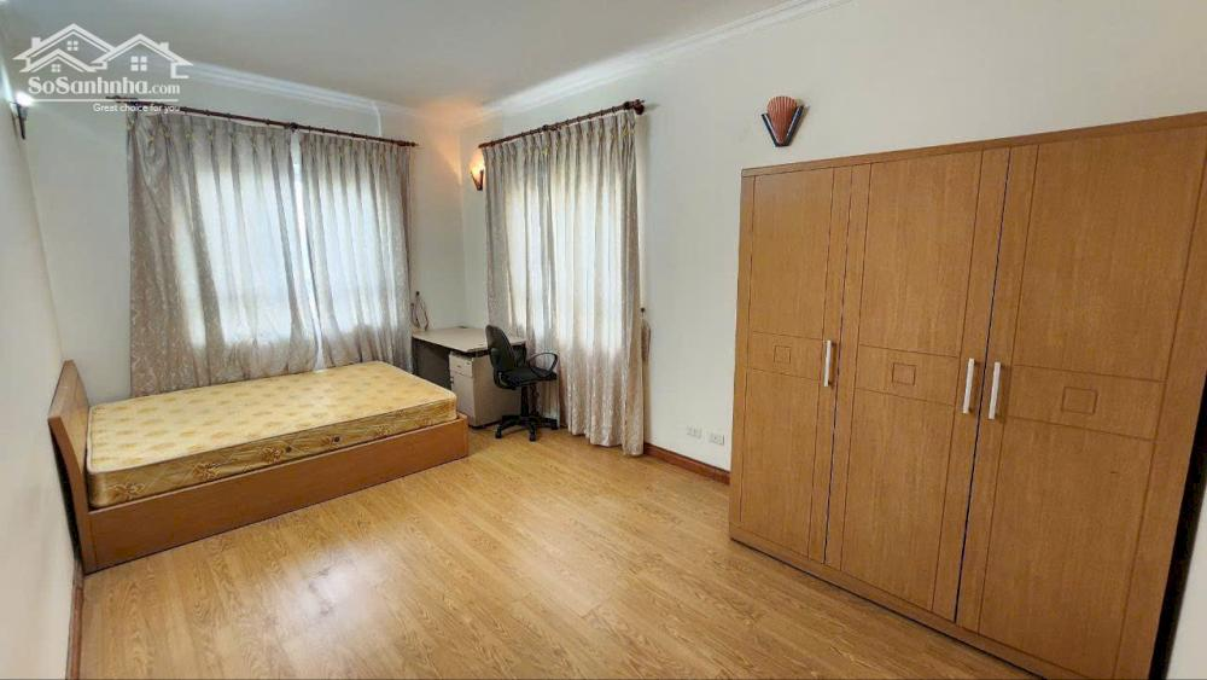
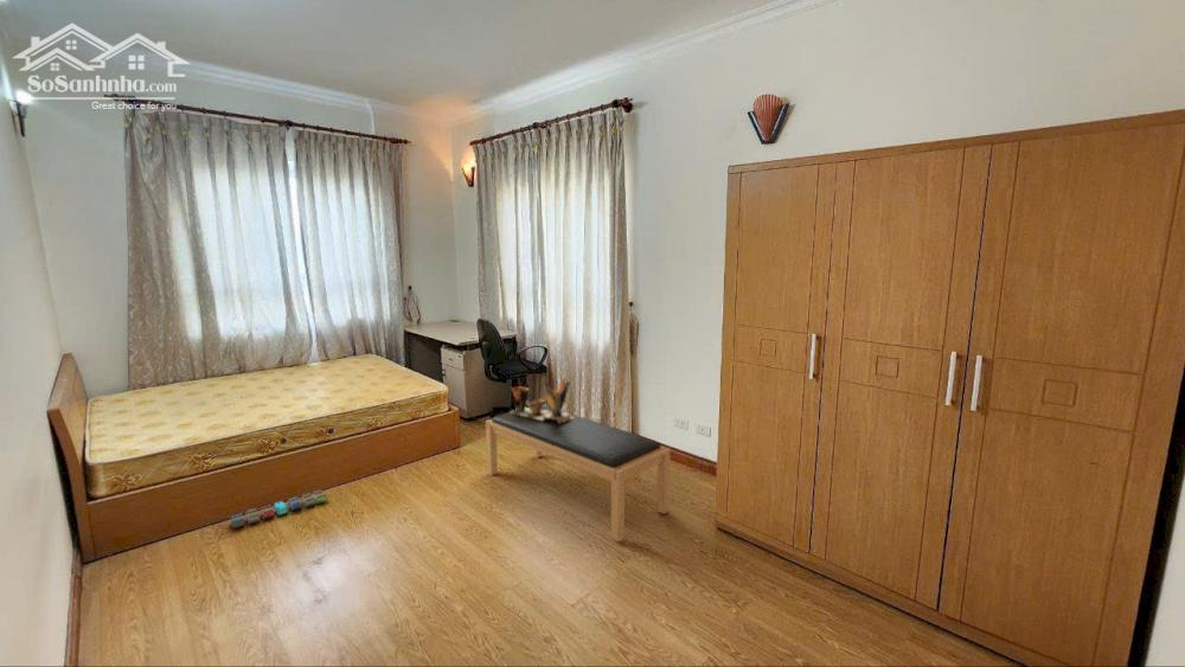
+ pottery (538, 398)
+ toy train (280, 507)
+ bench (570, 458)
